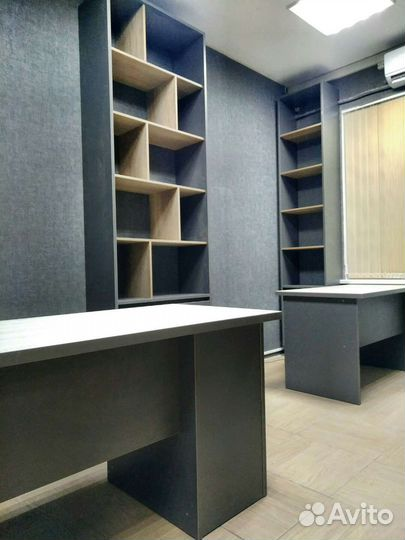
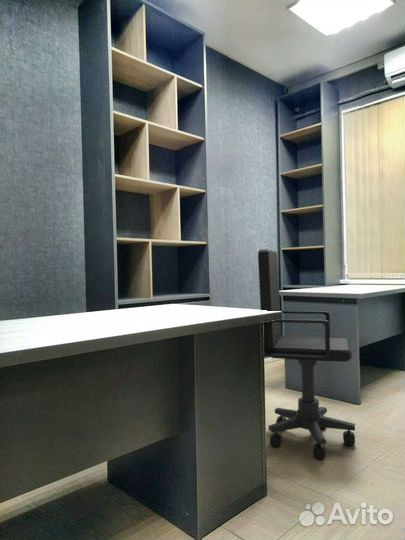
+ office chair (307, 344)
